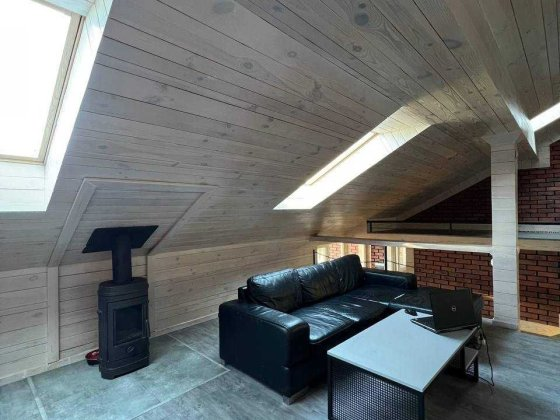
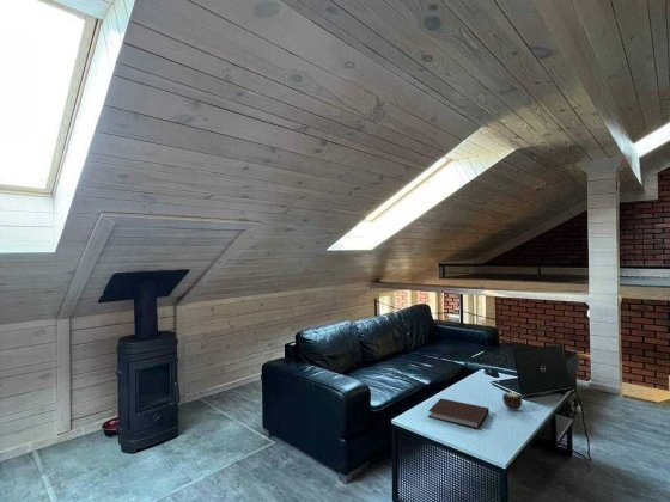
+ candle (512, 399)
+ notebook (458, 411)
